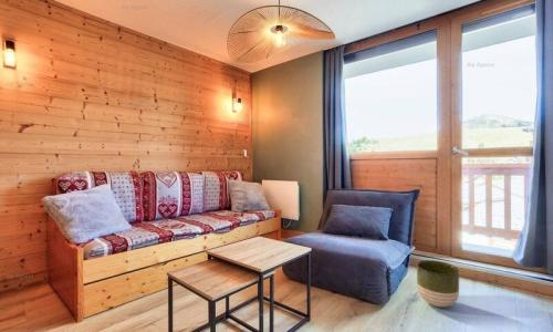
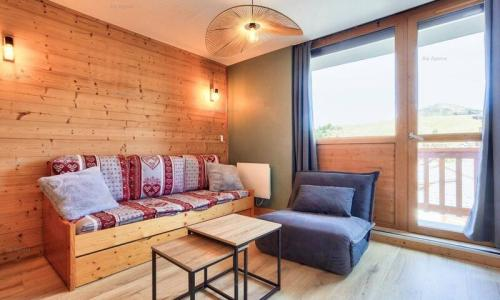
- planter (437, 284)
